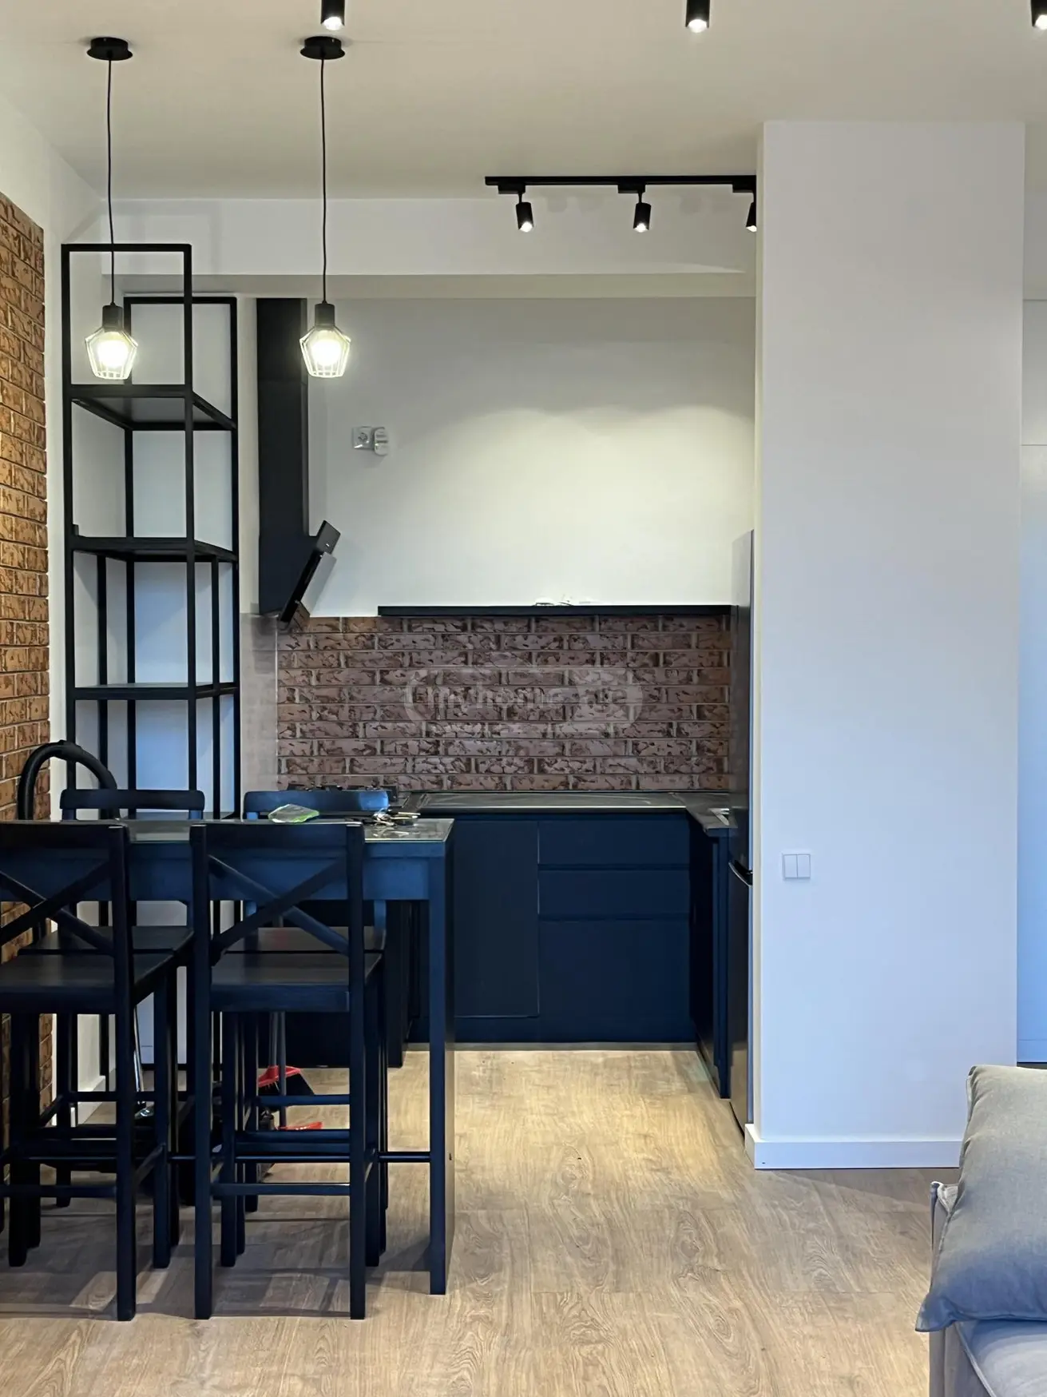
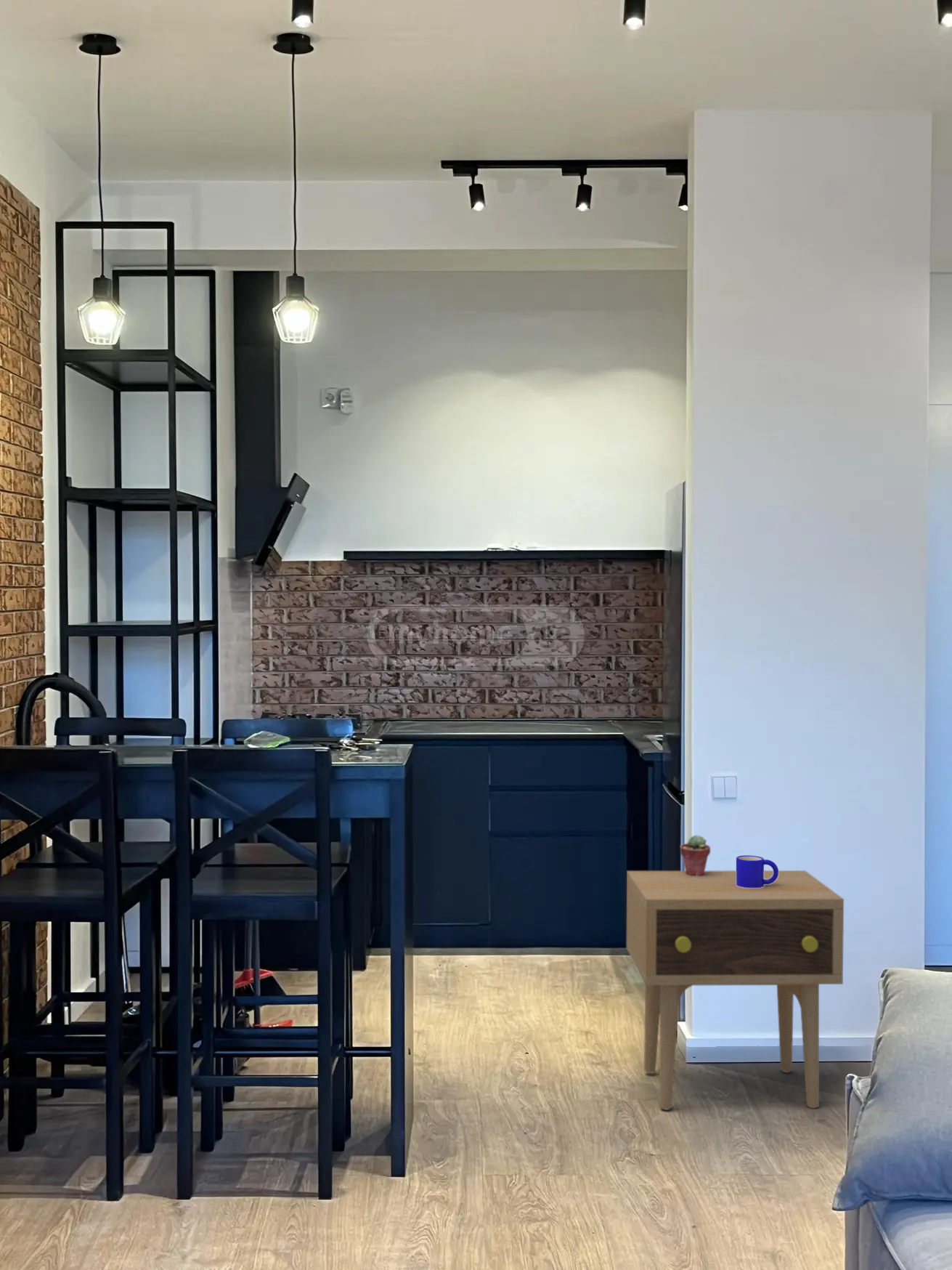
+ side table (730, 984)
+ mug (757, 870)
+ potted succulent (695, 853)
